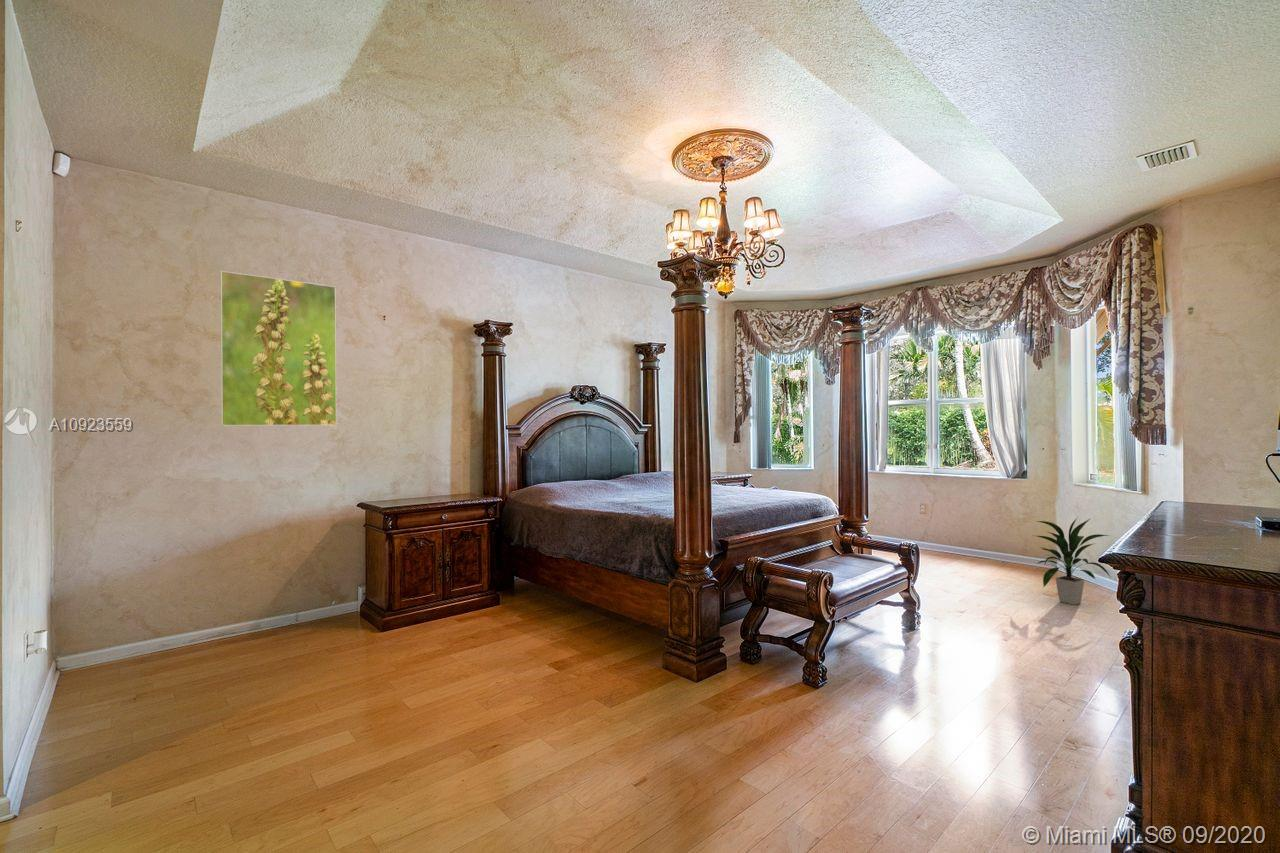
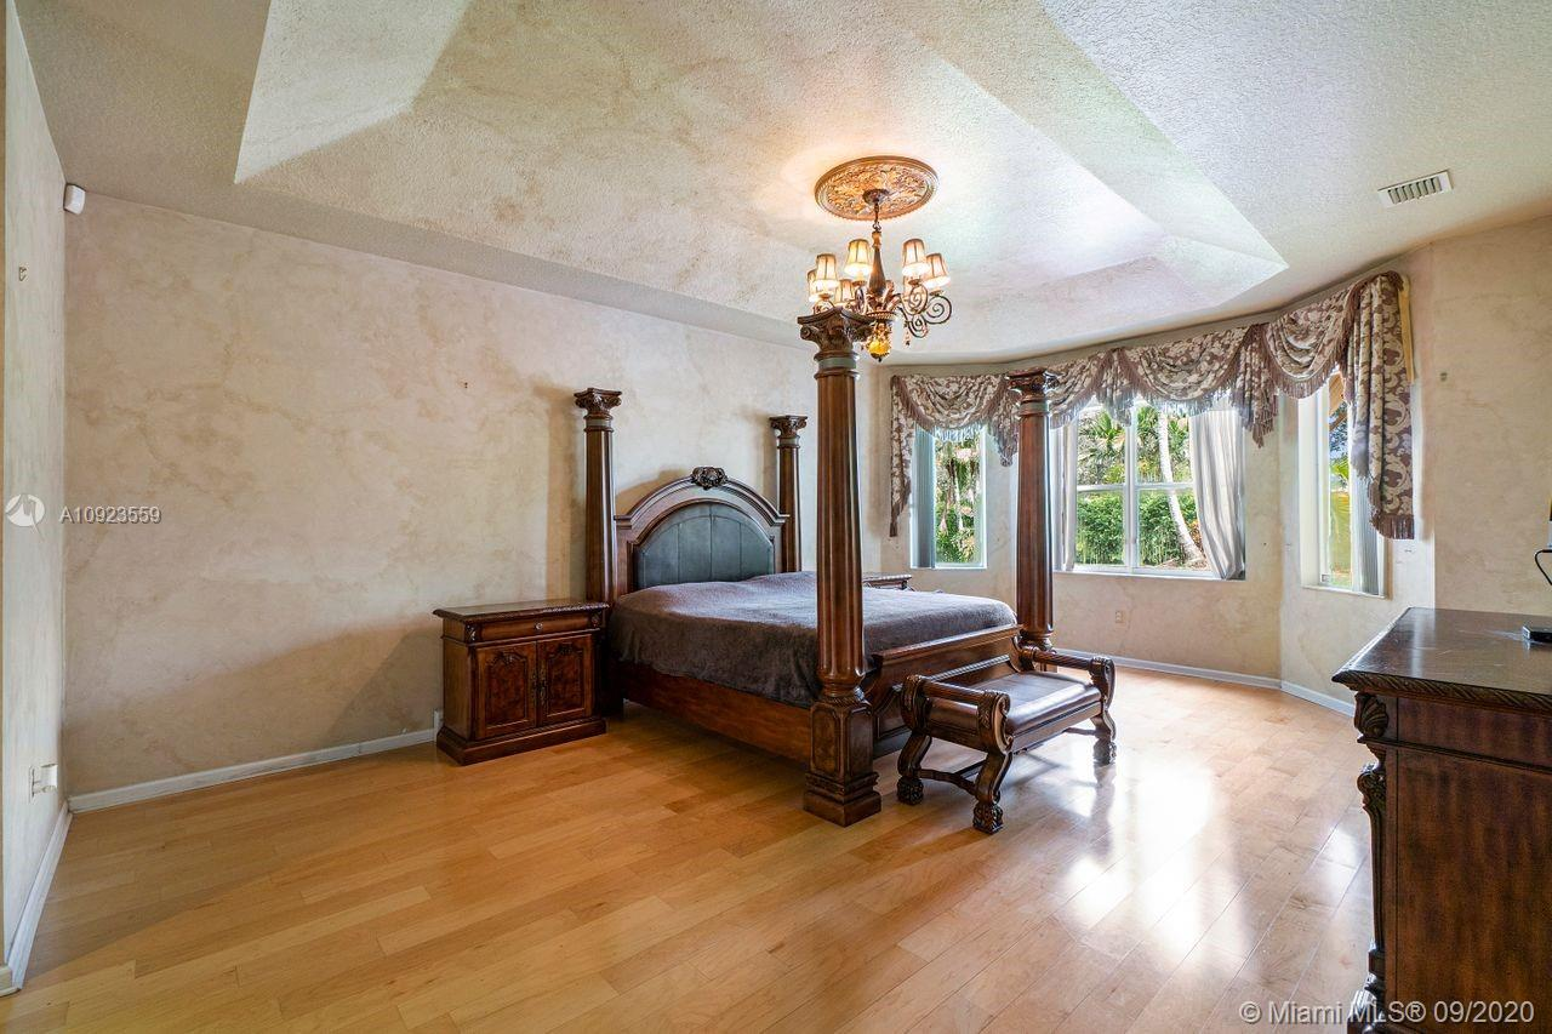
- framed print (281, 352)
- indoor plant (1066, 558)
